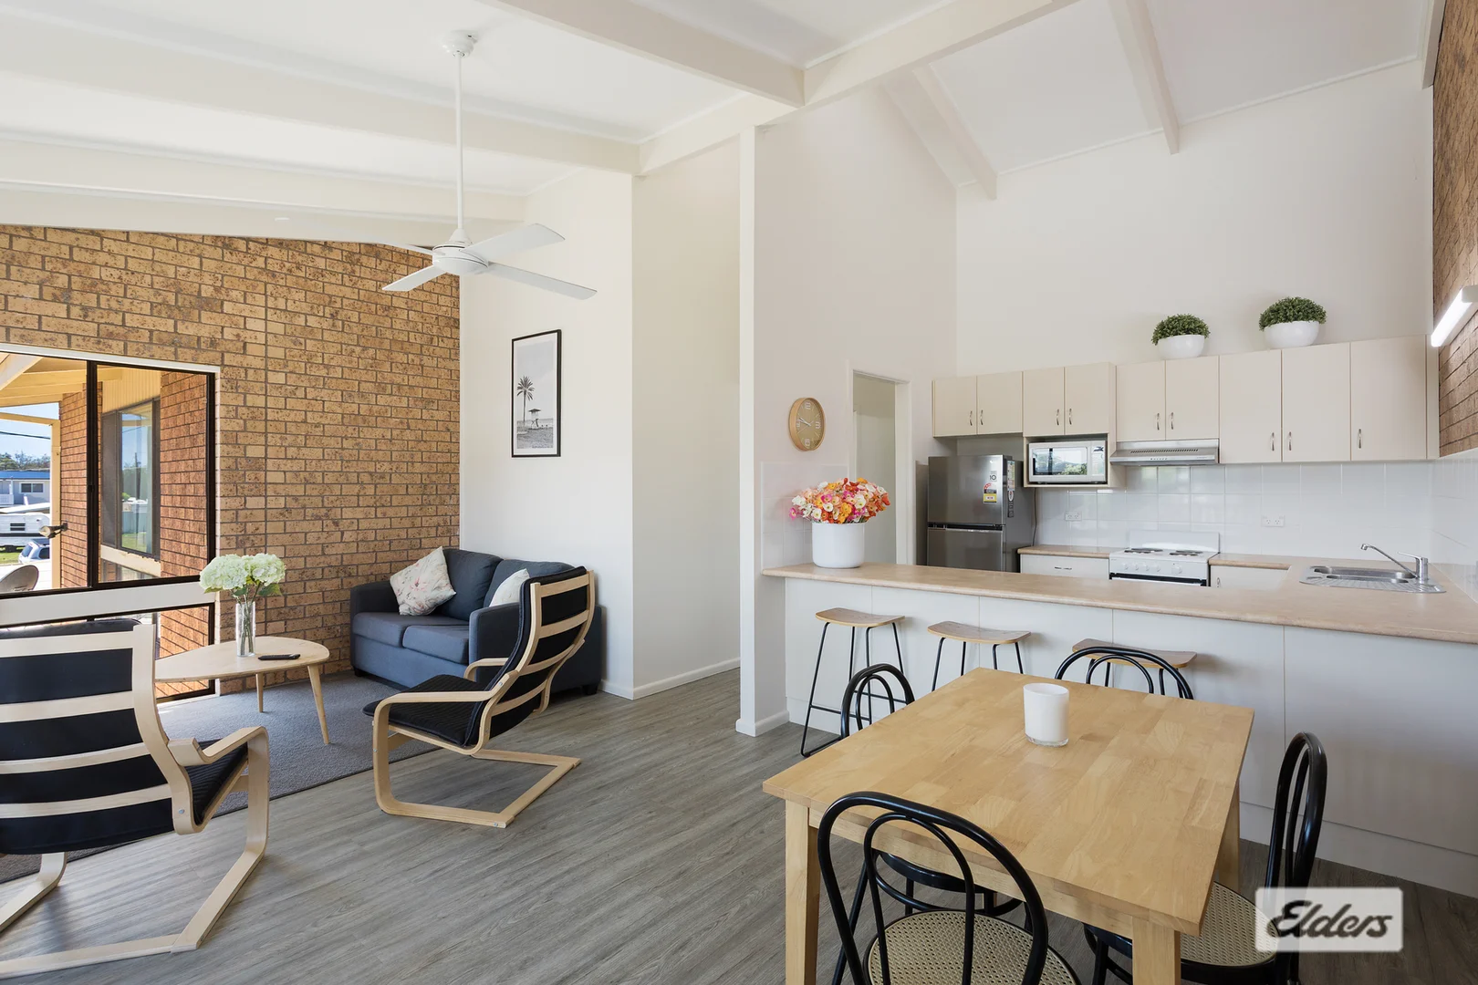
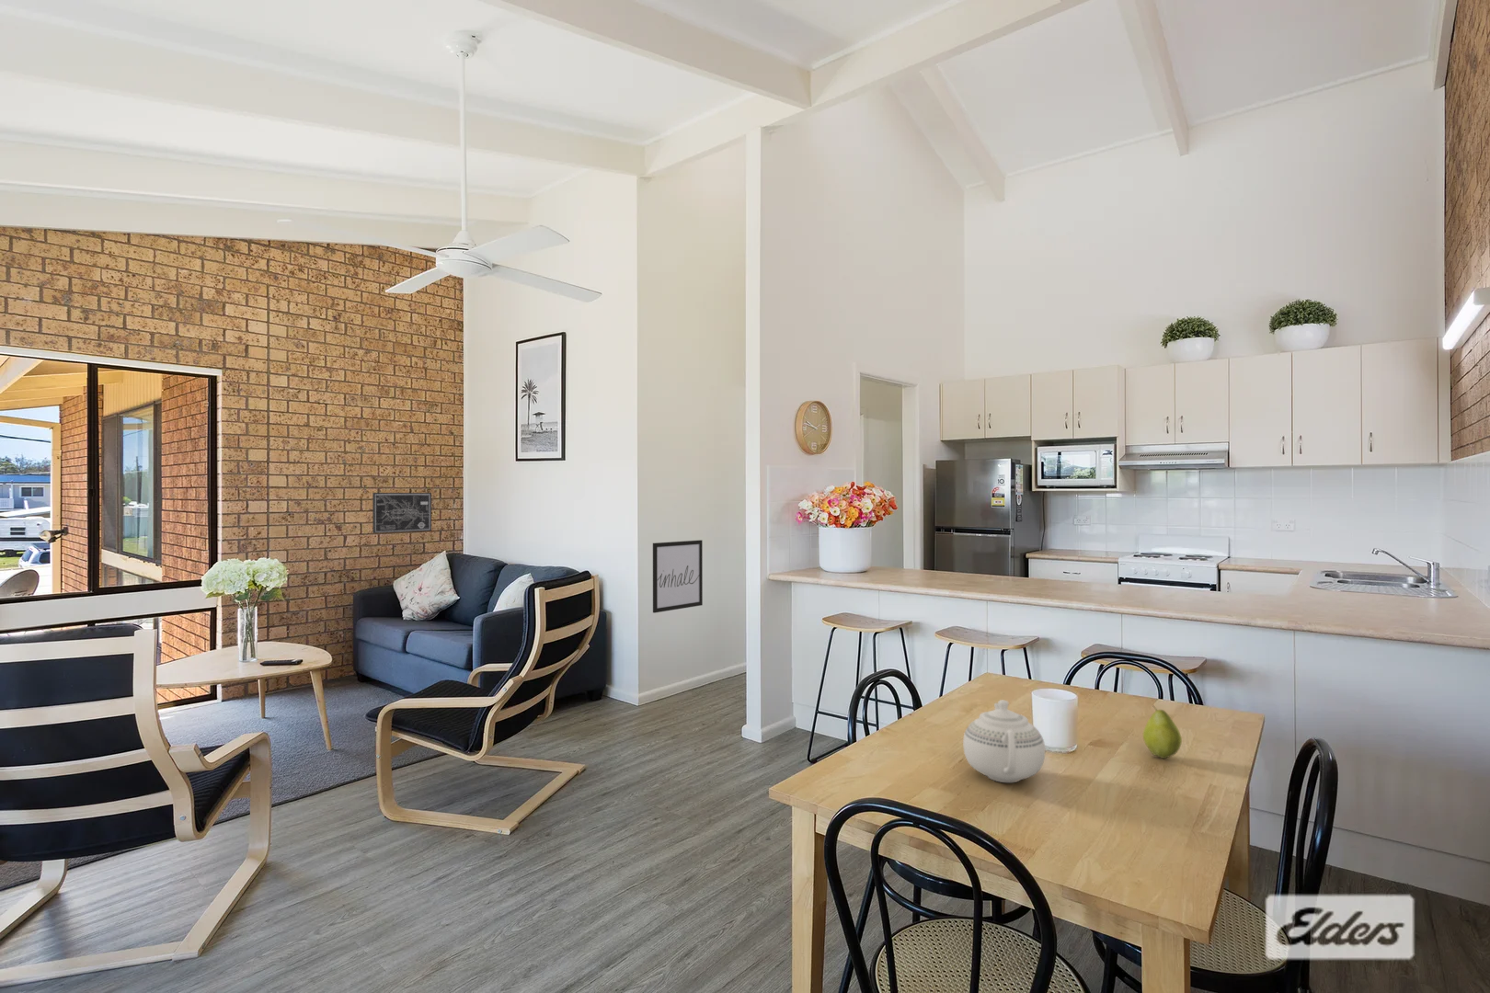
+ wall art (677, 575)
+ fruit (1162, 731)
+ teapot (1003, 738)
+ wall art (402, 512)
